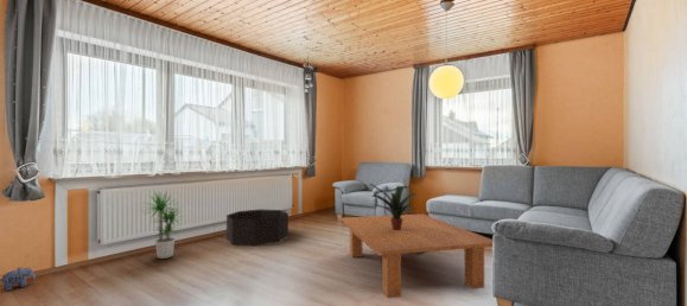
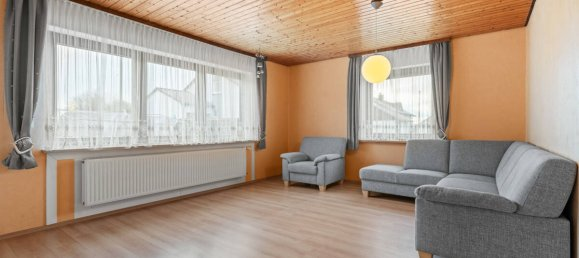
- potted plant (393, 205)
- napkin ring (257, 225)
- potted plant (165, 222)
- plush toy (18, 278)
- coffee table (407, 248)
